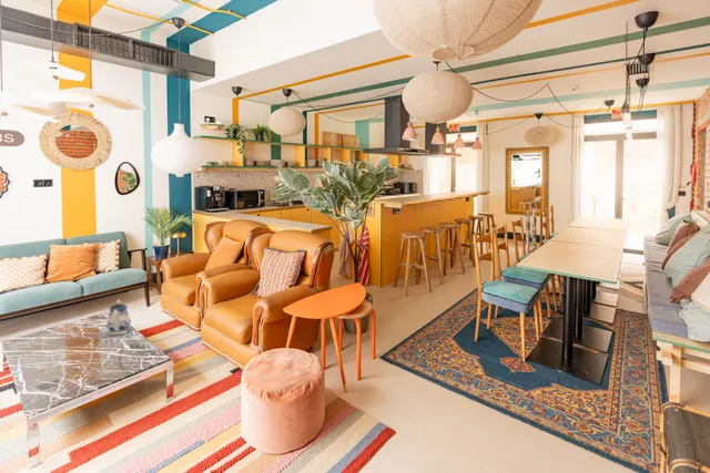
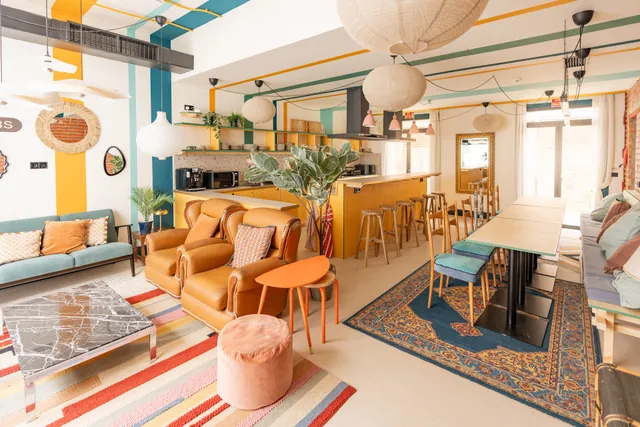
- teapot (119, 316)
